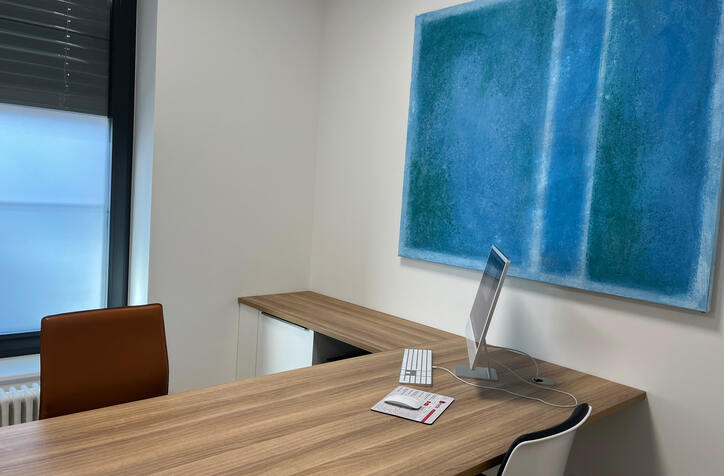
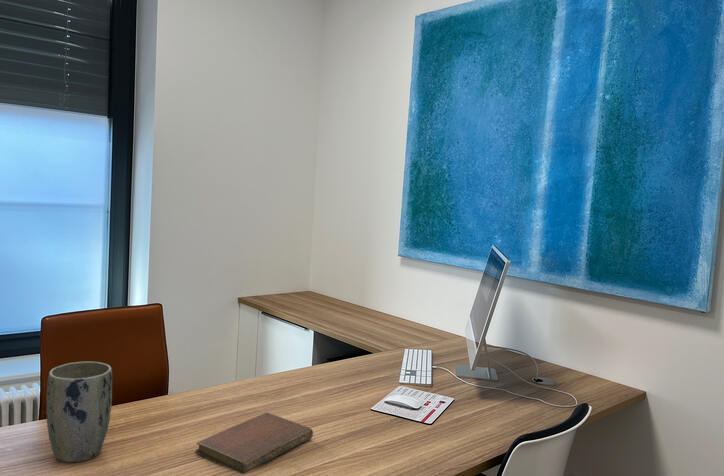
+ notebook (256, 440)
+ plant pot (79, 411)
